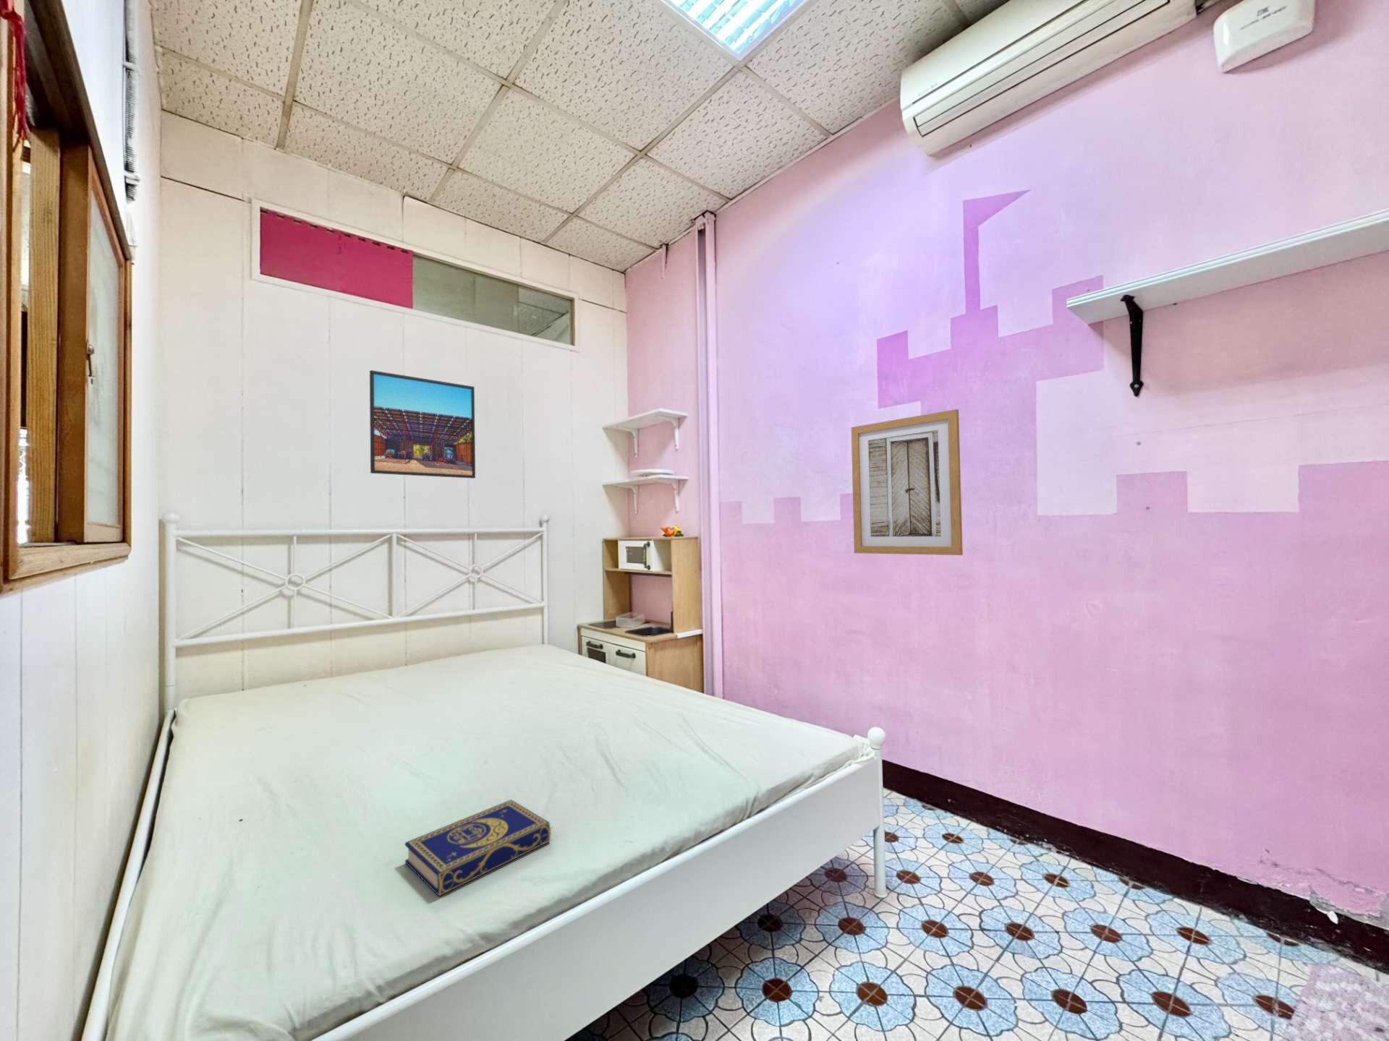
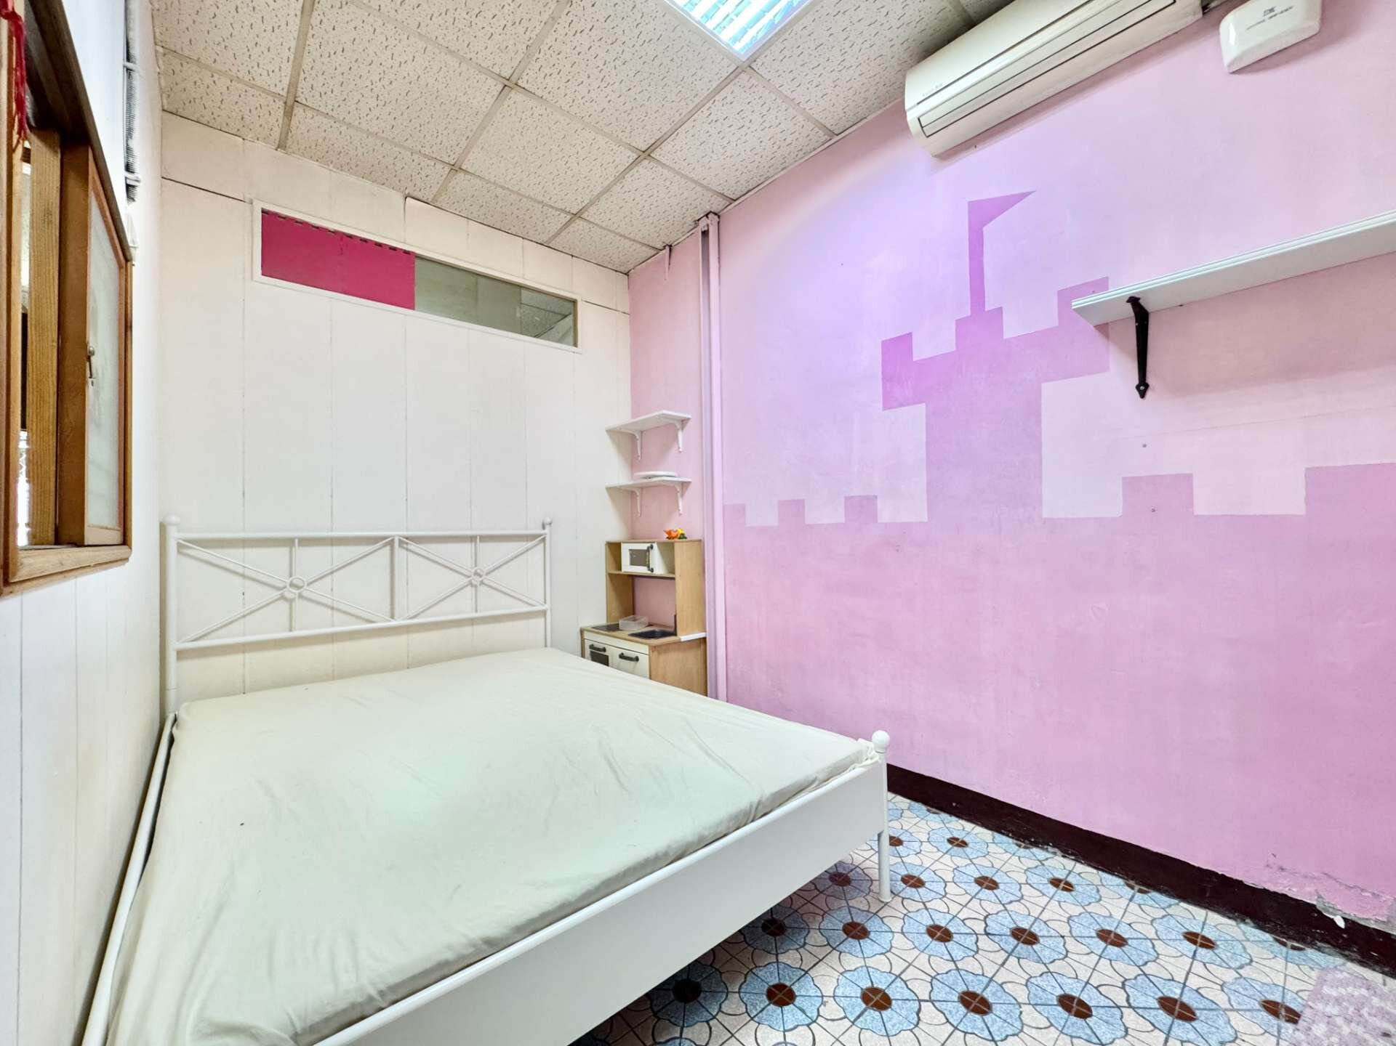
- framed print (425, 428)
- wall art (902, 486)
- book (482, 841)
